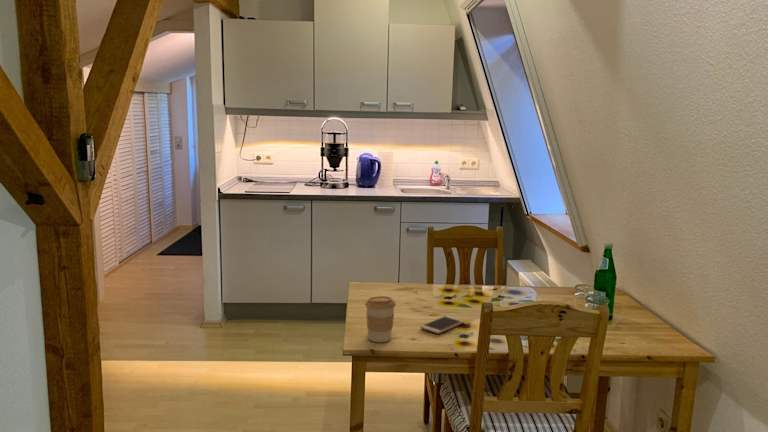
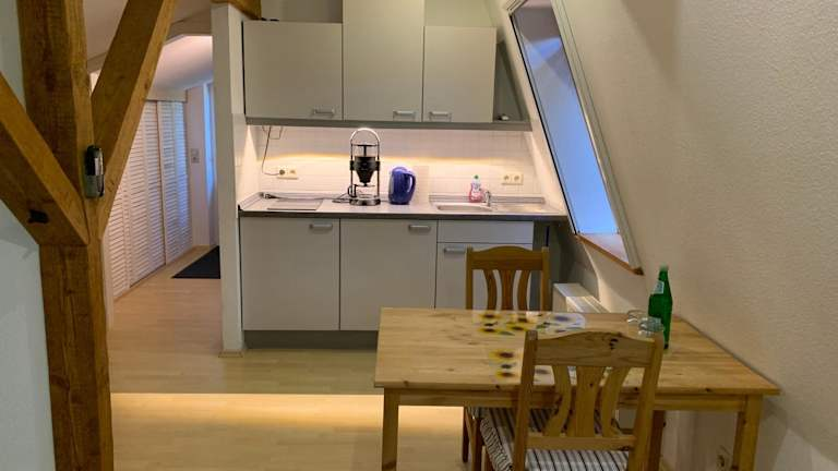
- coffee cup (380, 317)
- smartphone (442, 324)
